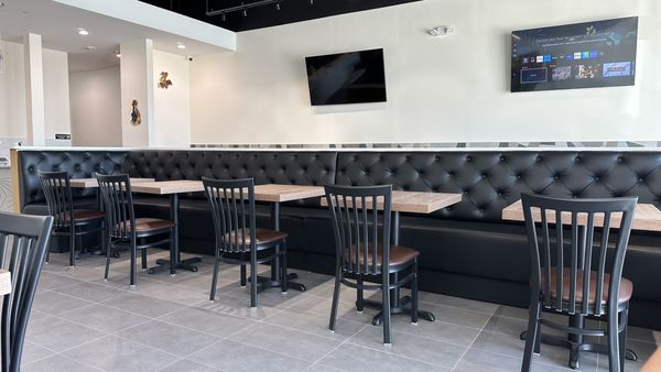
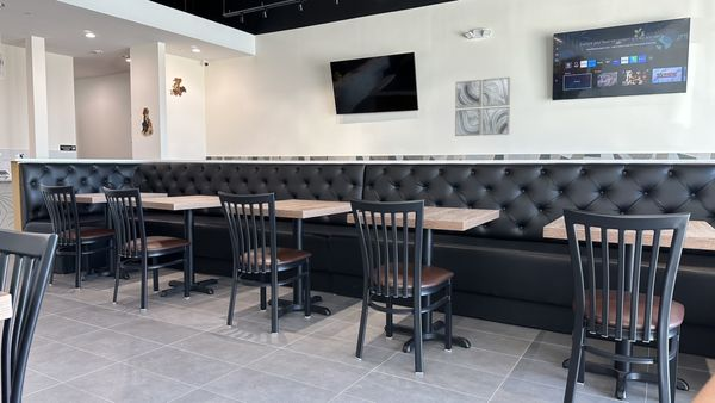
+ wall art (480, 106)
